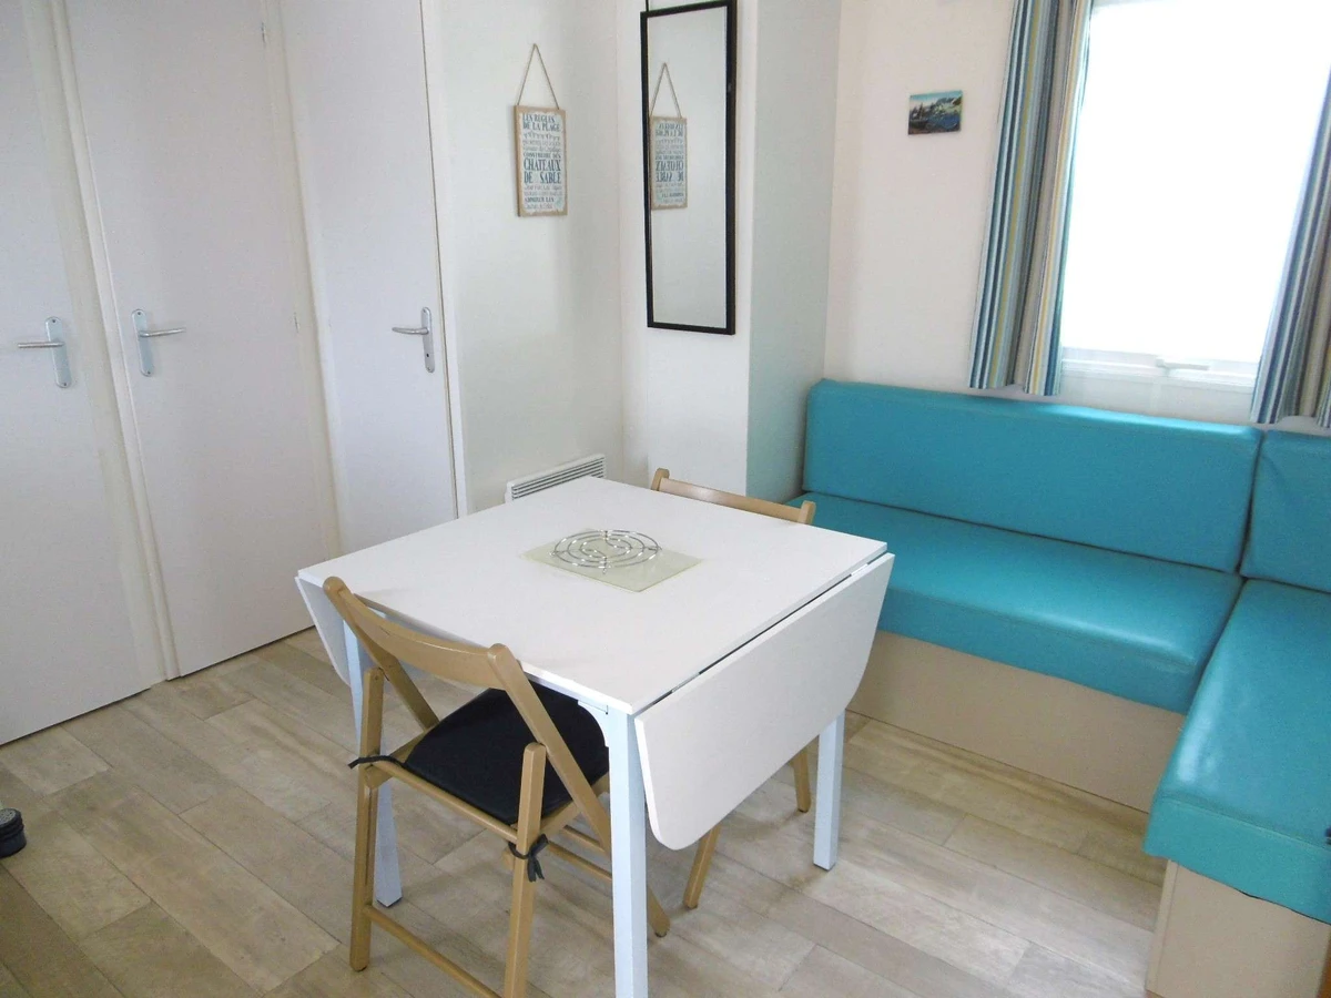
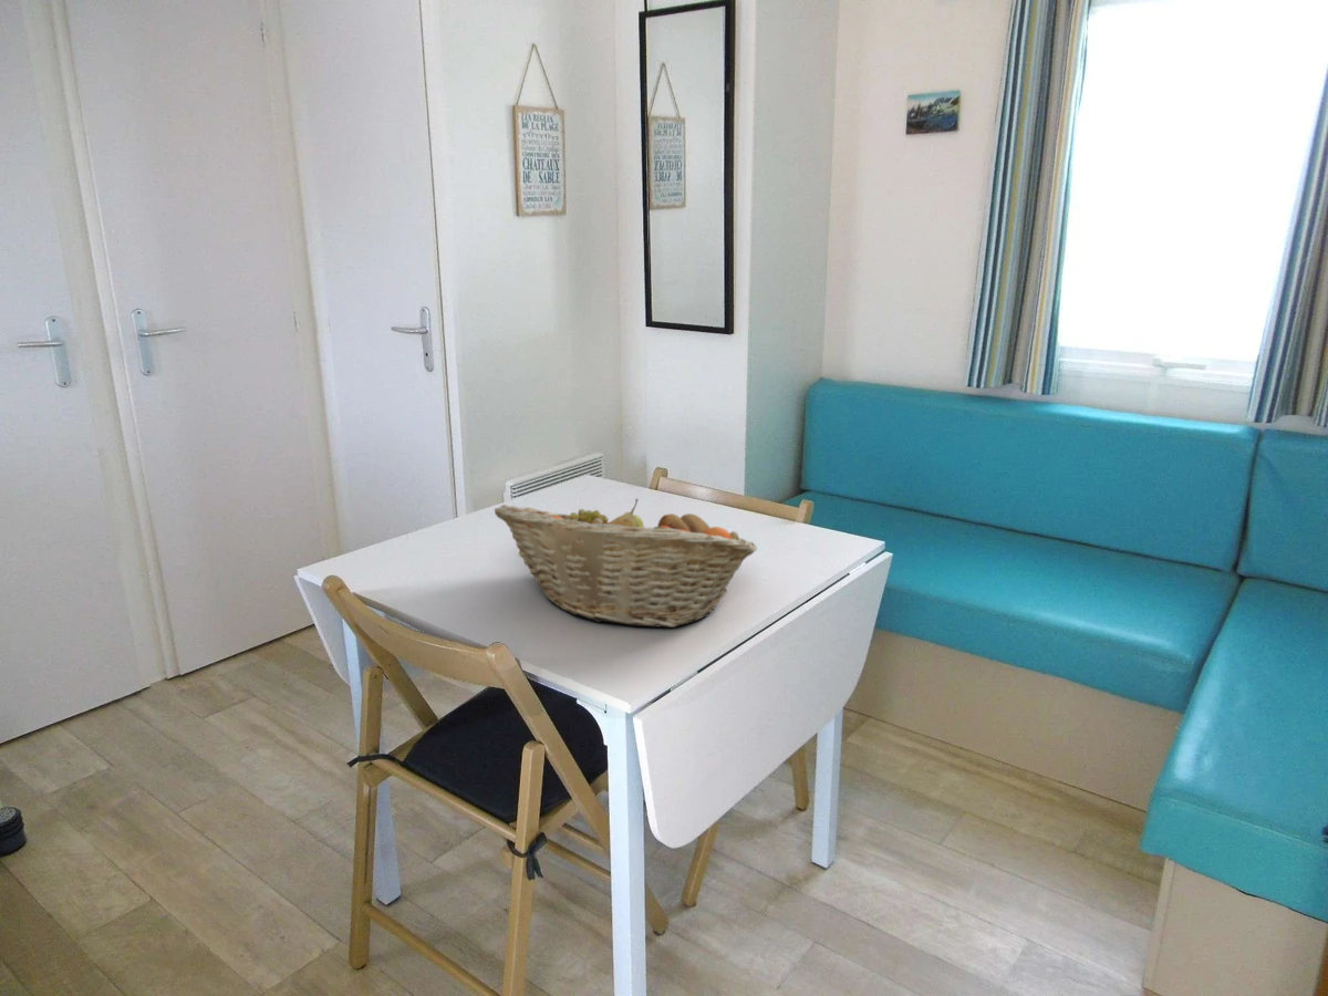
+ fruit basket (623, 548)
